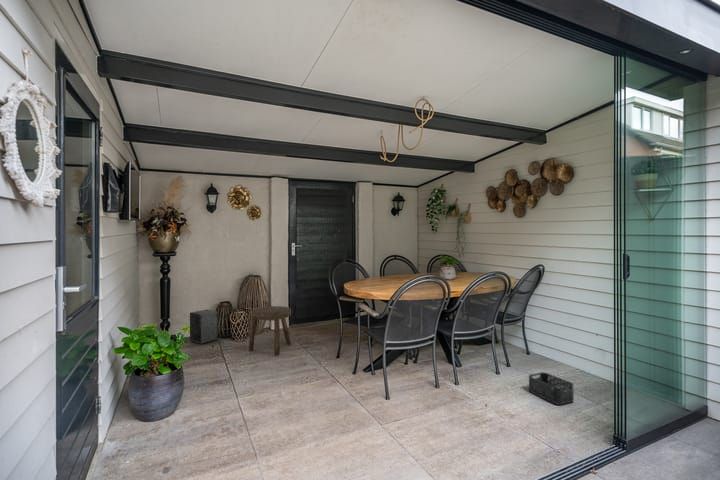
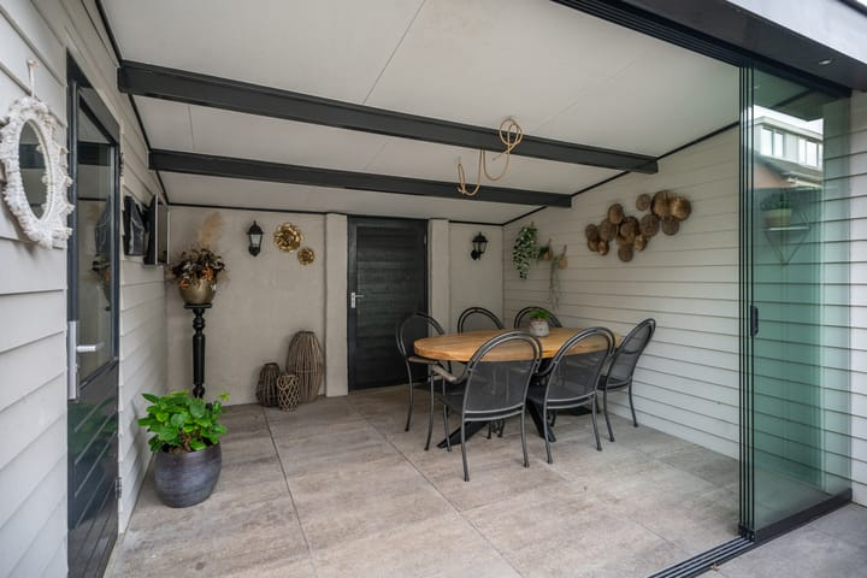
- speaker (204, 326)
- stool (274, 329)
- storage bin (550, 387)
